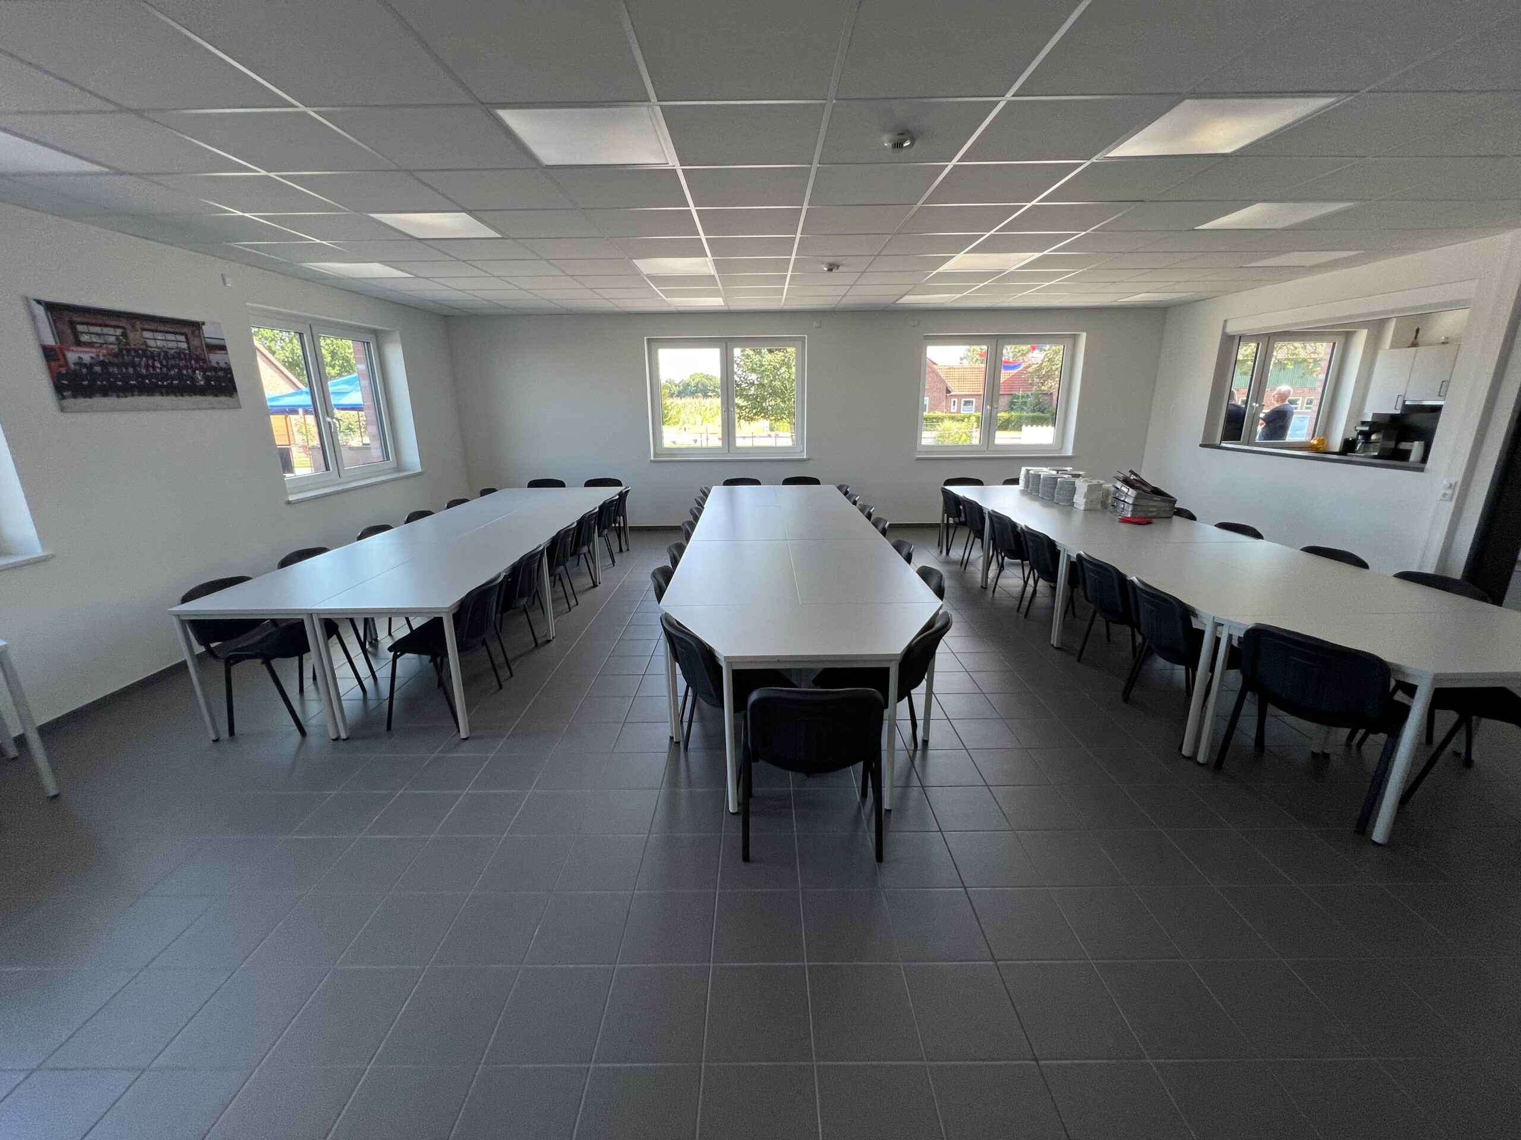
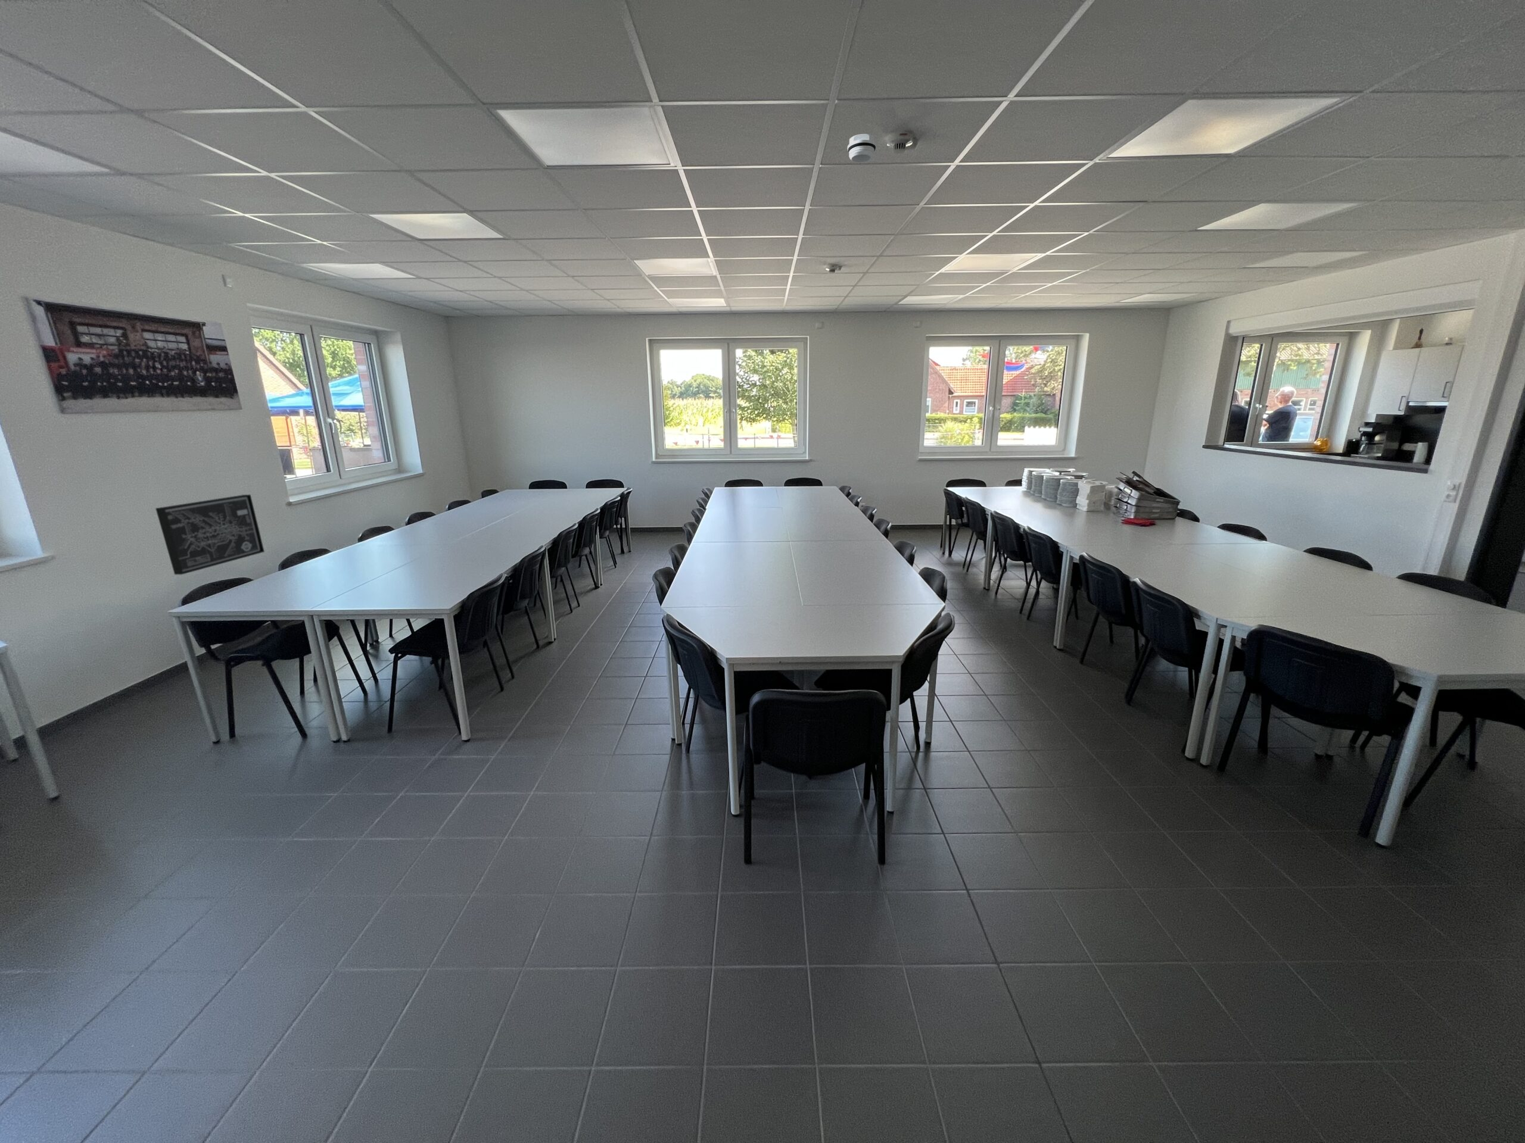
+ smoke detector (861, 149)
+ wall art (215, 532)
